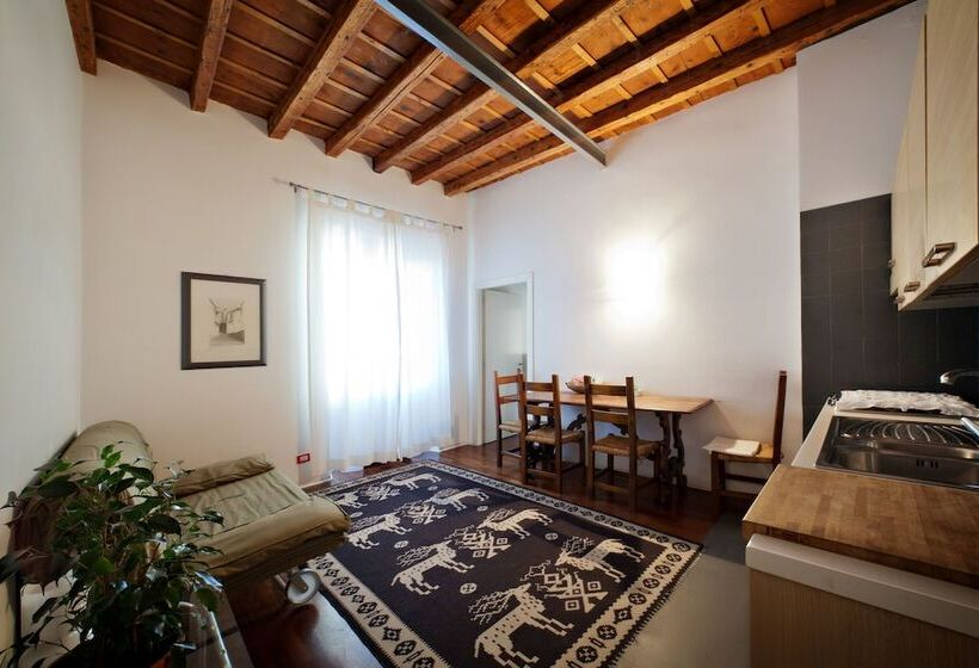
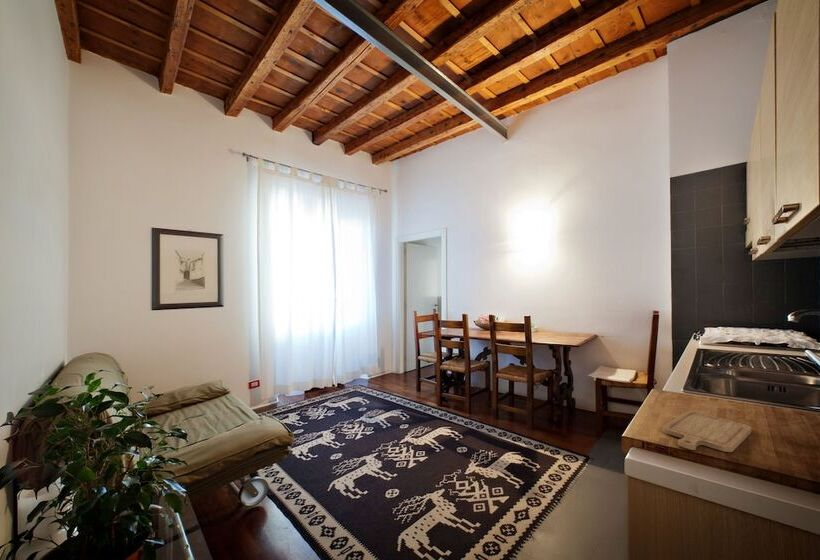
+ chopping board (703, 431)
